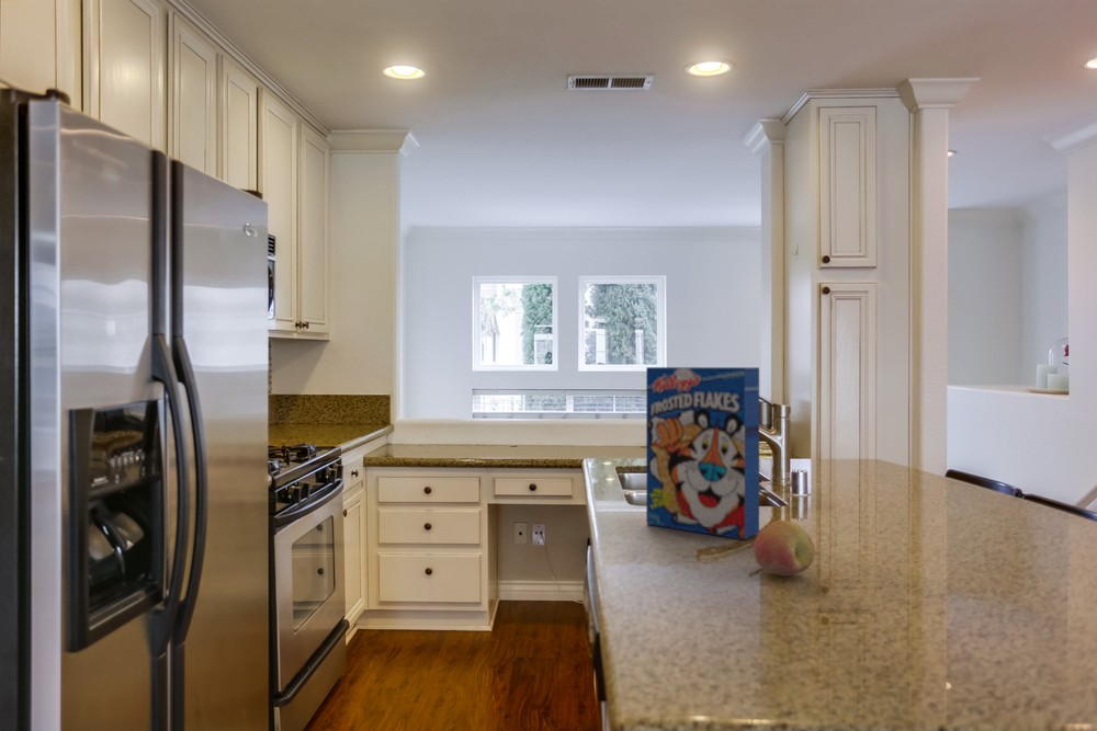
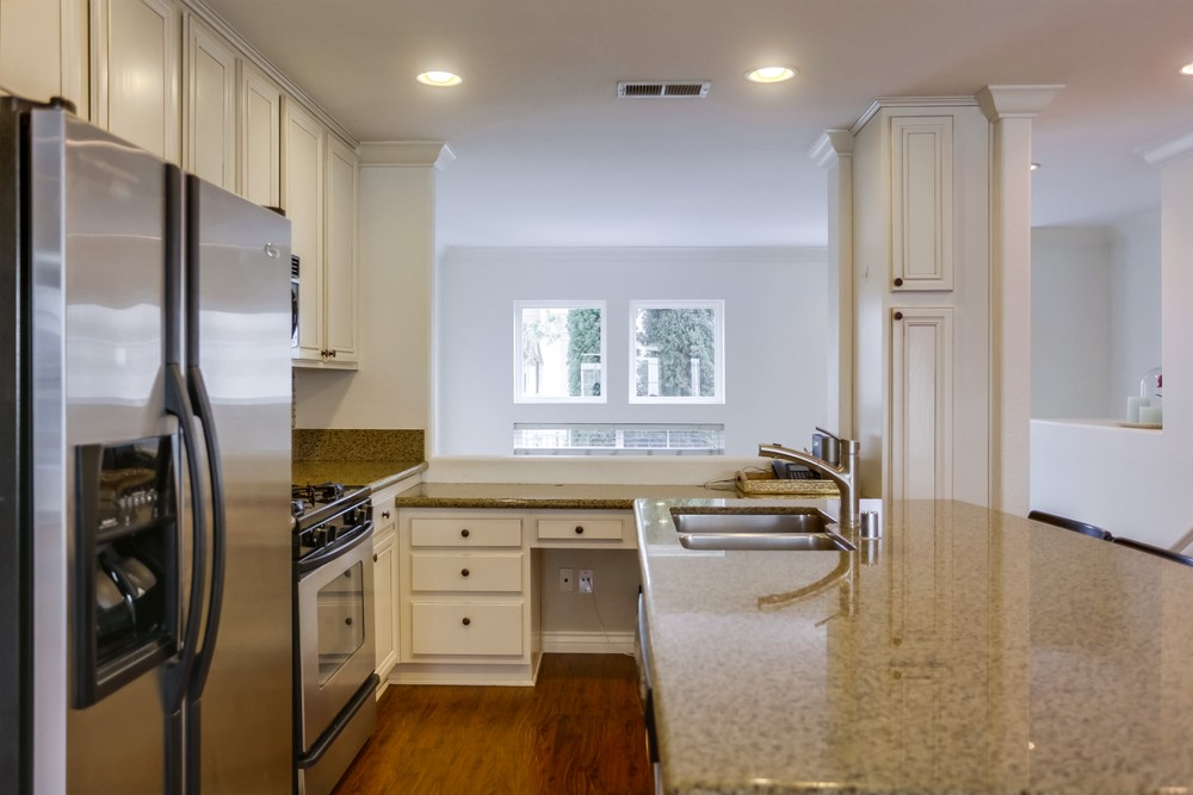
- fruit (782, 547)
- cereal box (701, 447)
